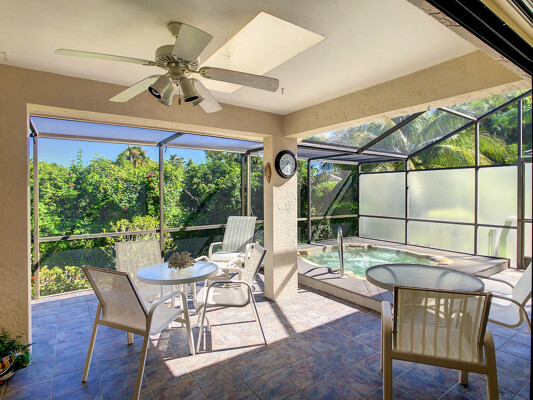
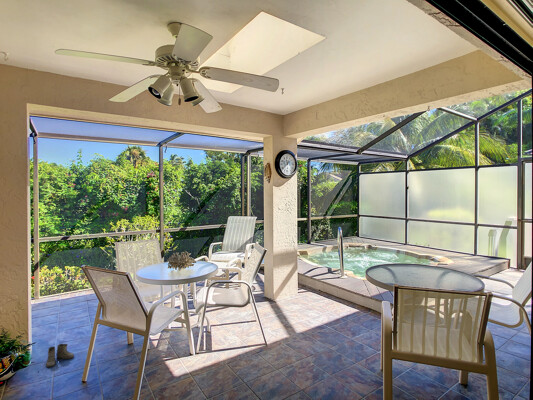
+ boots (57, 354)
